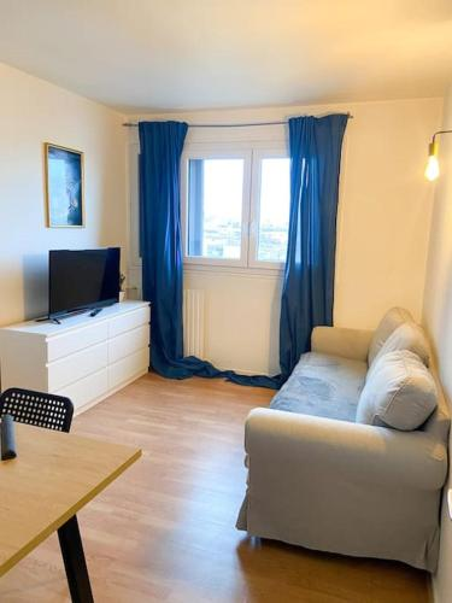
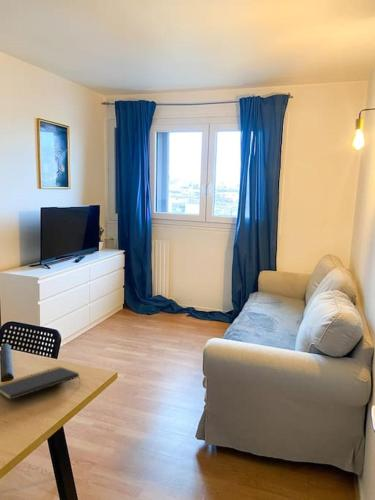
+ notepad (37, 381)
